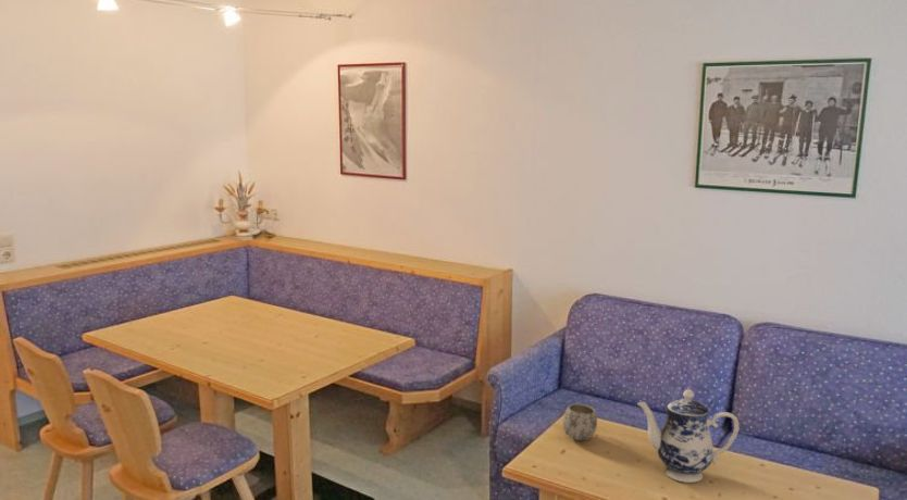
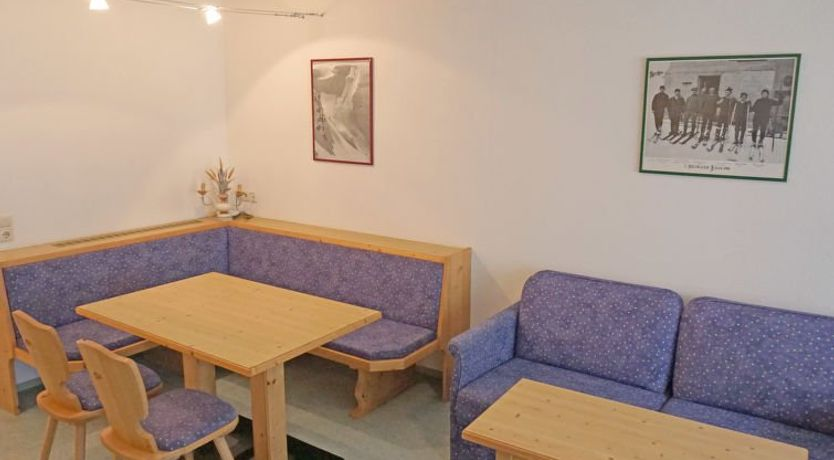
- mug (581, 421)
- teapot (685, 432)
